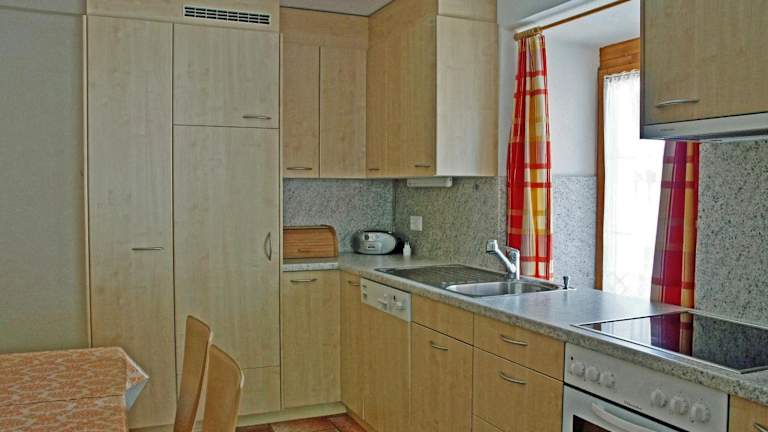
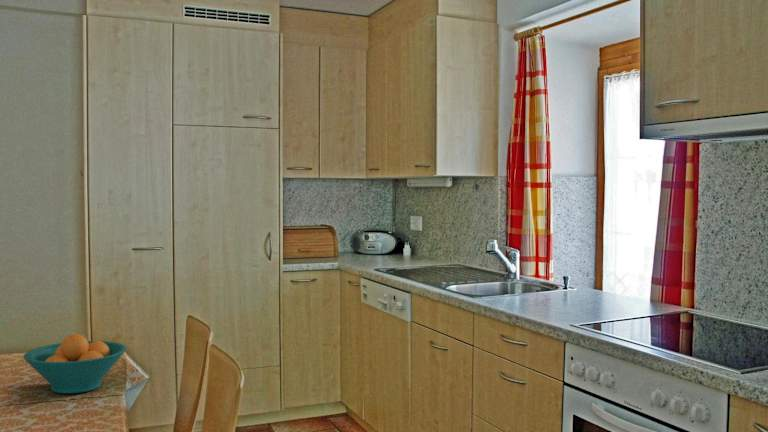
+ fruit bowl (76, 361)
